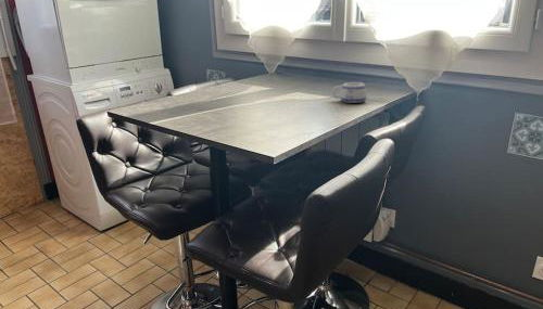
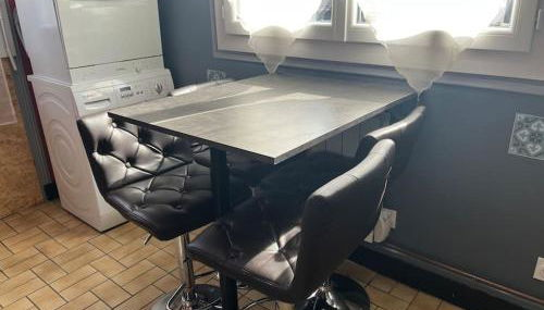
- mug (349, 92)
